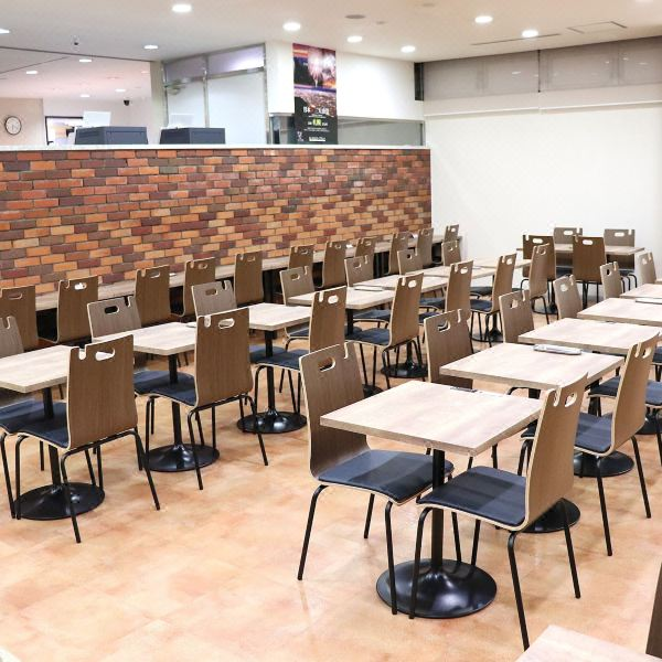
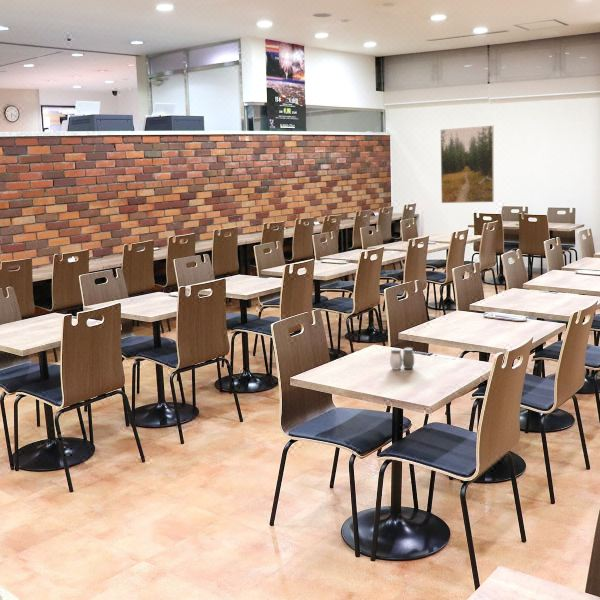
+ salt and pepper shaker (401, 358)
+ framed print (466, 165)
